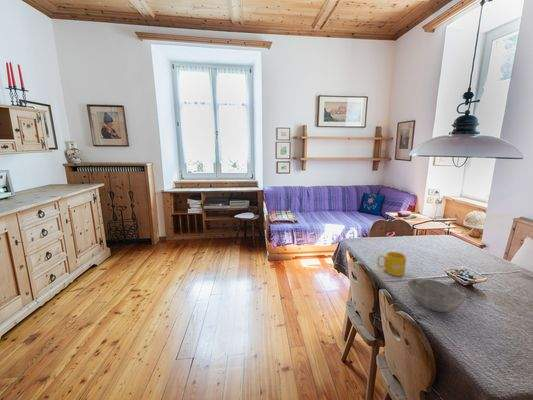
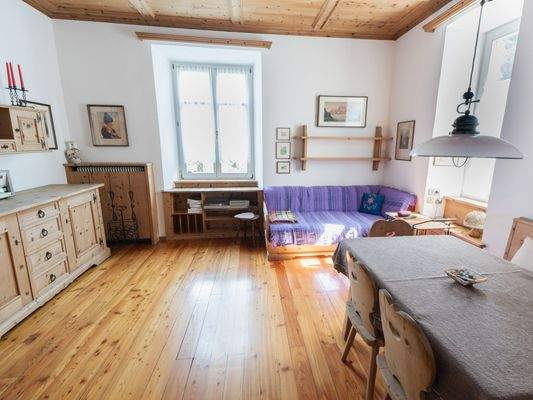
- bowl (433, 297)
- mug (391, 262)
